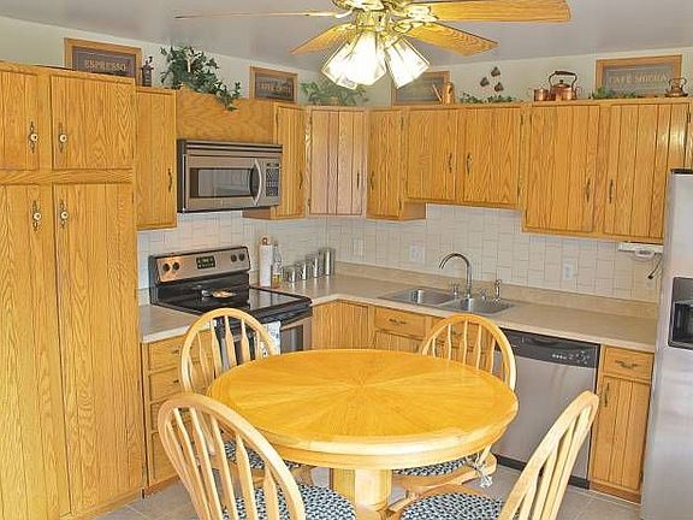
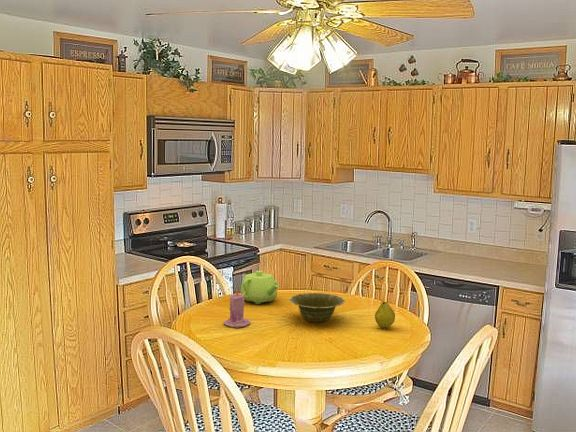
+ fruit (385, 313)
+ candle (237, 306)
+ teapot (262, 286)
+ dish (316, 309)
